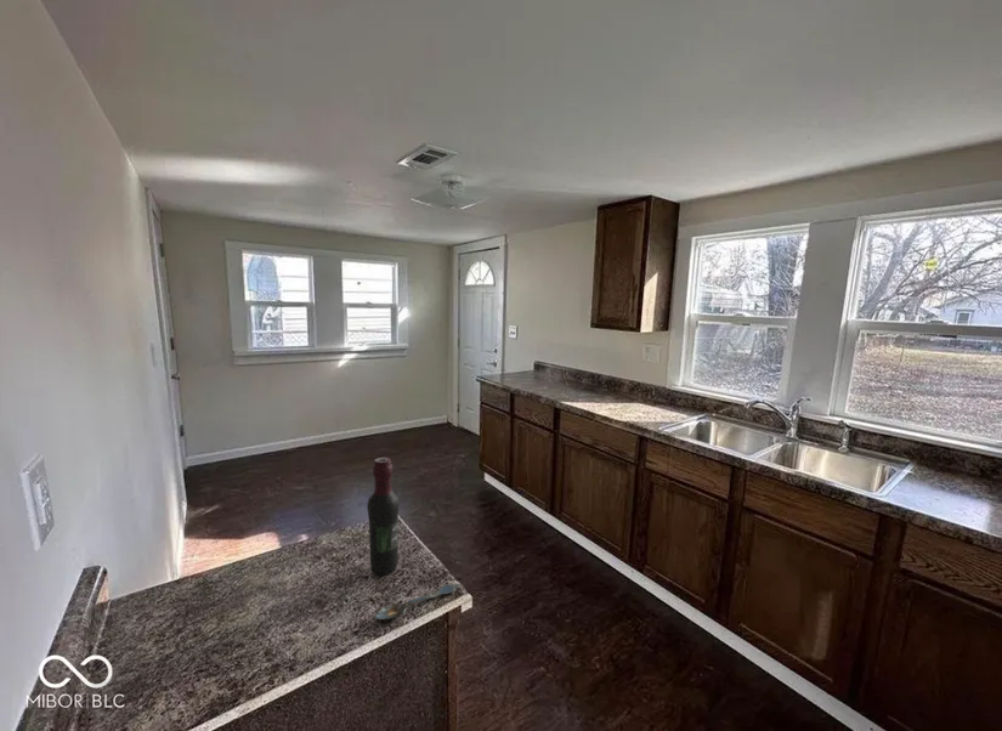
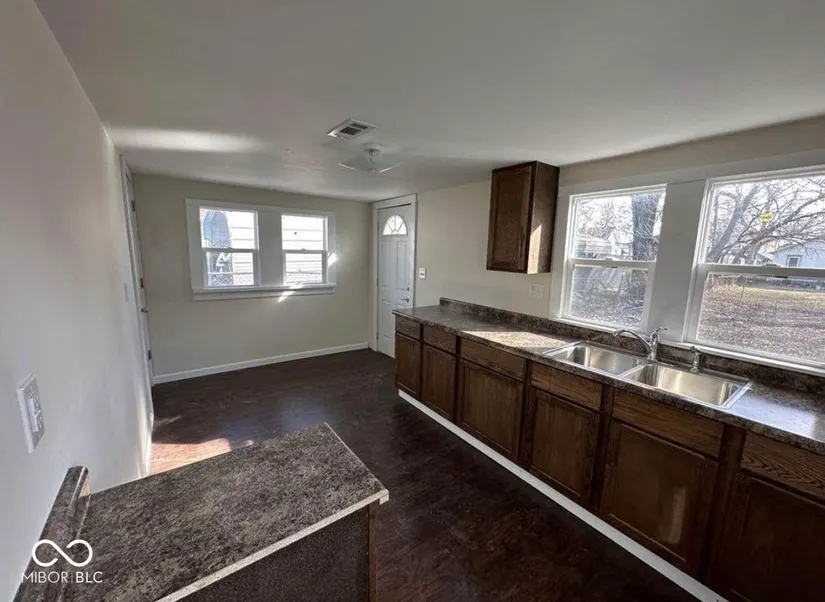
- spoon (419, 600)
- wine bottle (383, 515)
